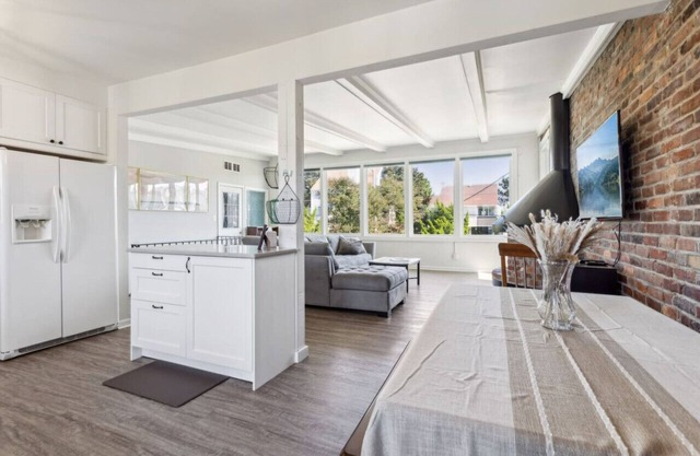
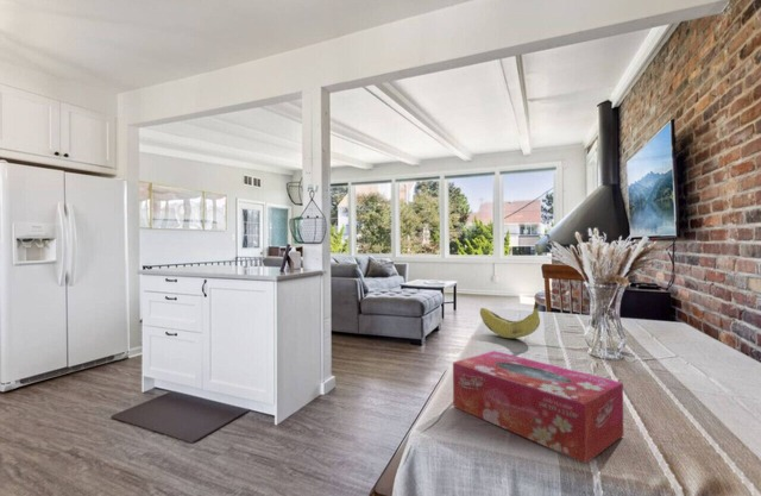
+ banana (508, 320)
+ tissue box (530, 395)
